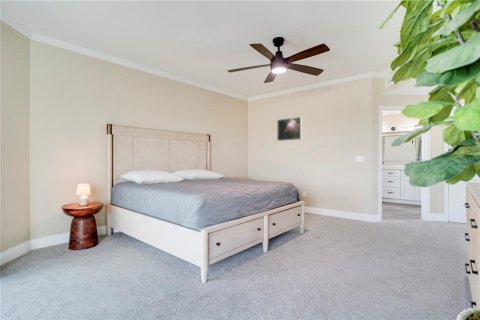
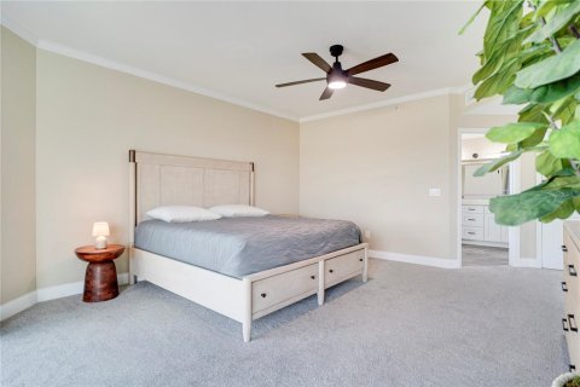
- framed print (289, 129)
